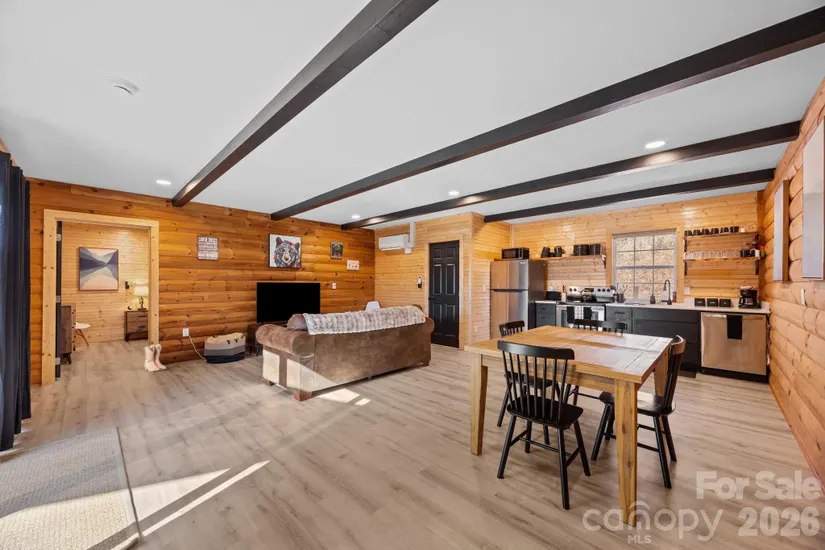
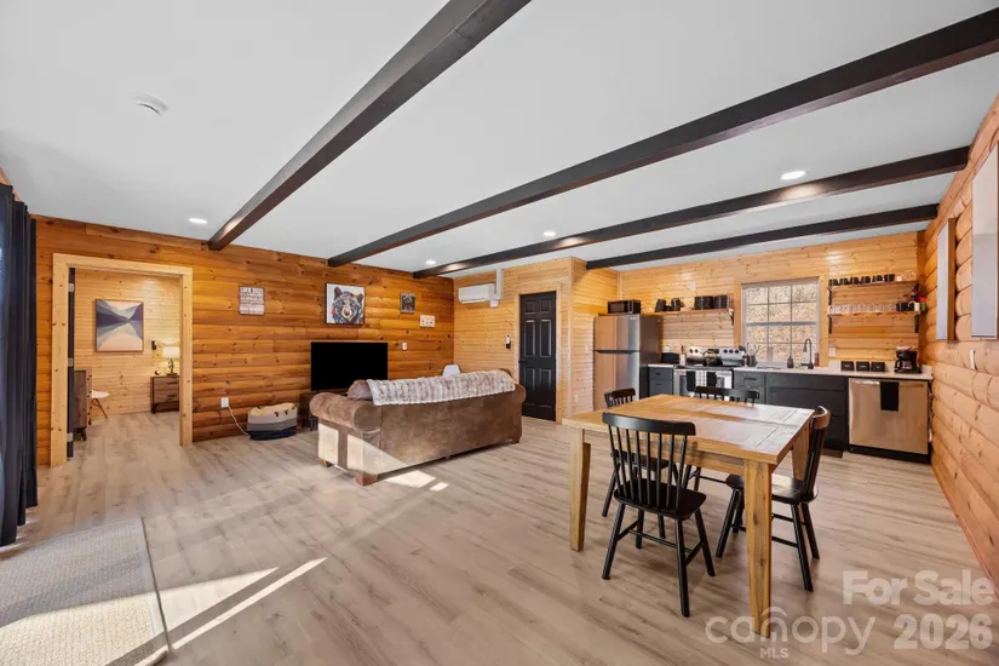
- boots (155, 357)
